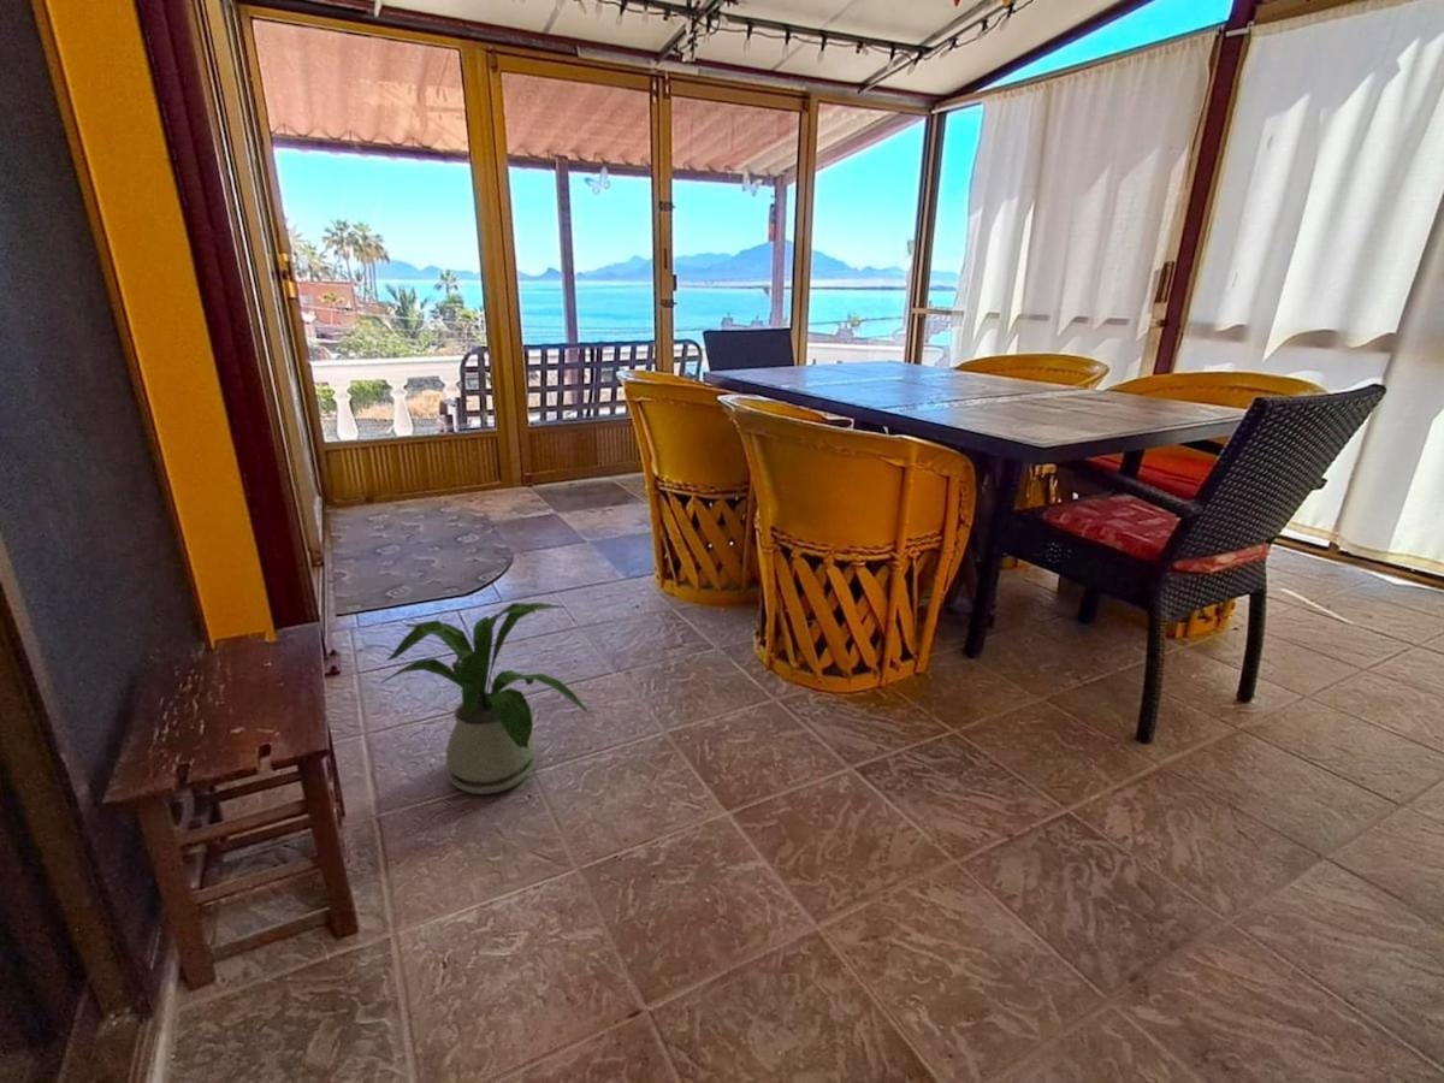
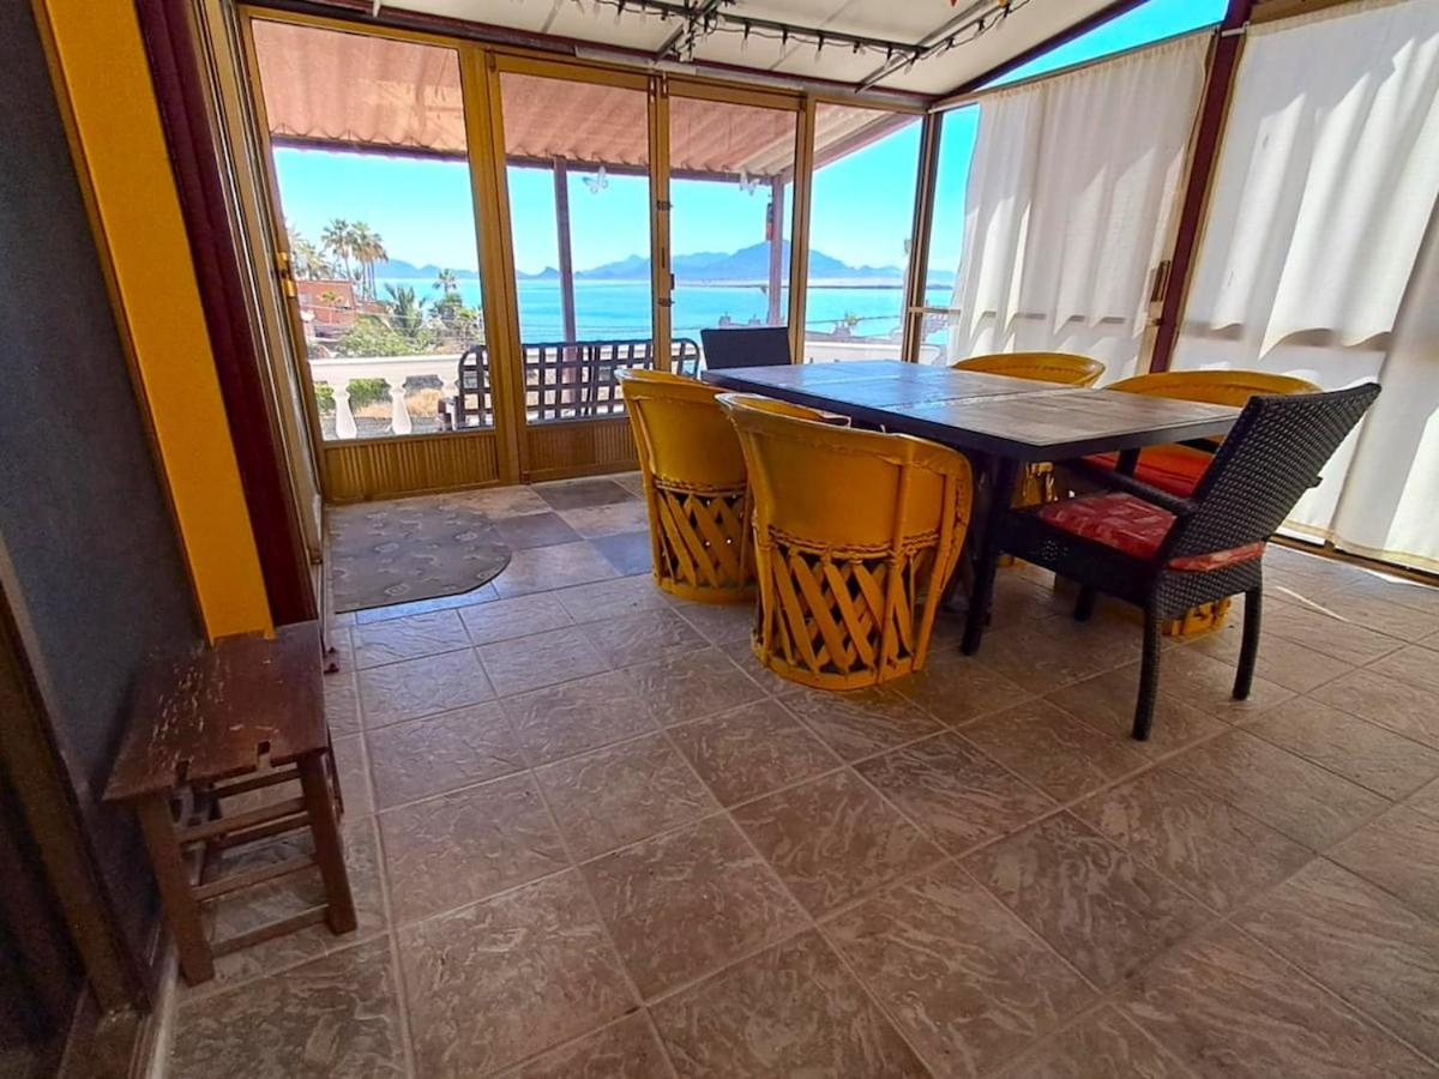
- house plant (483, 675)
